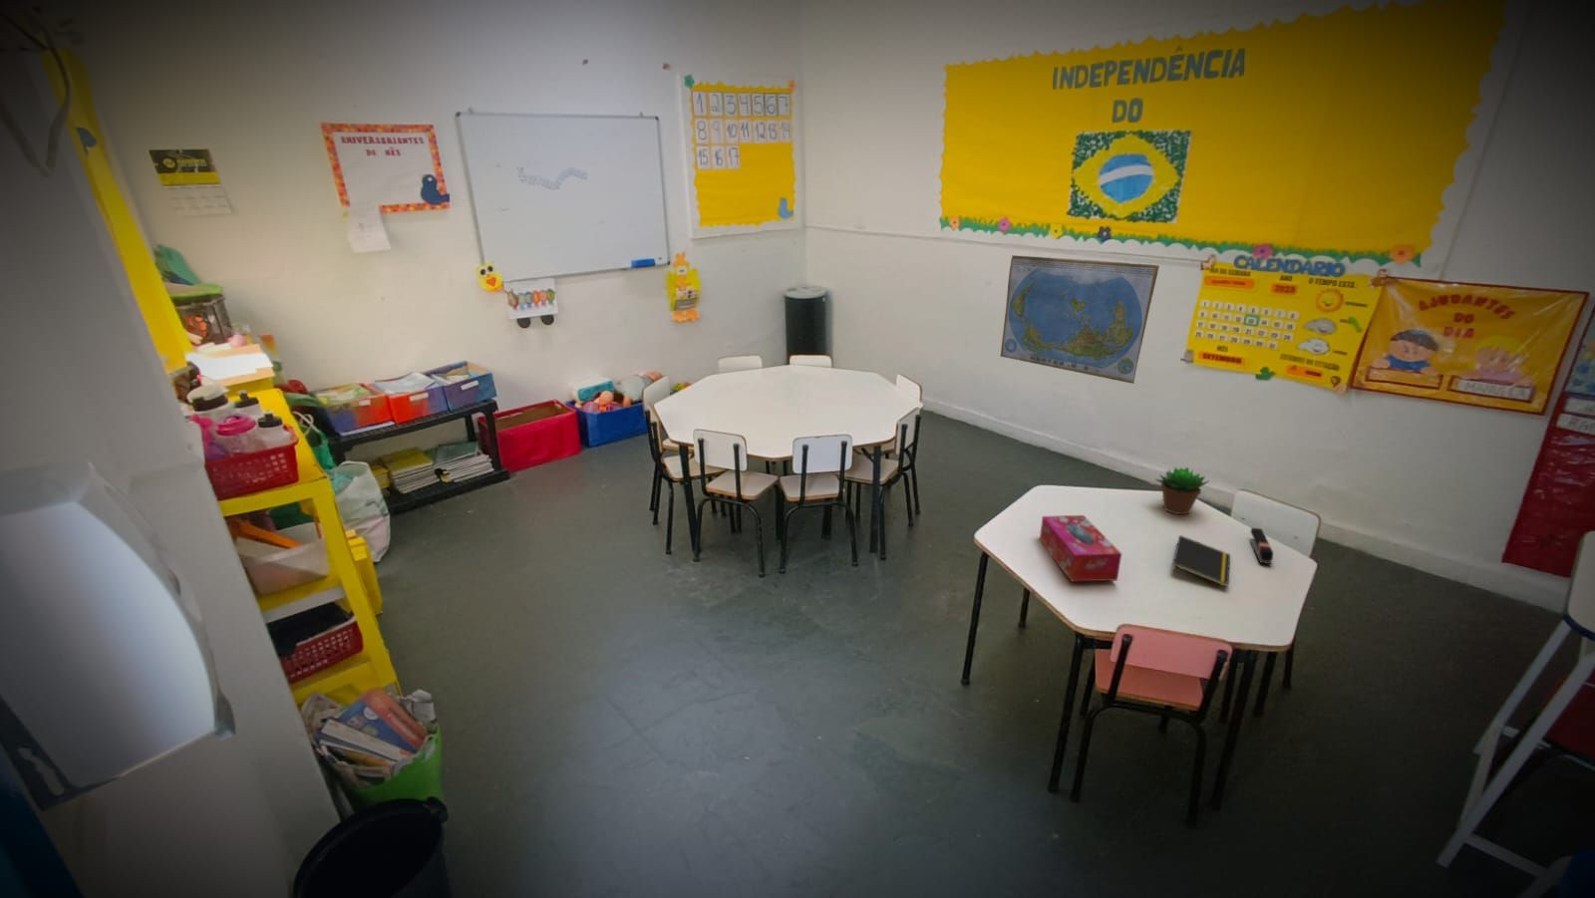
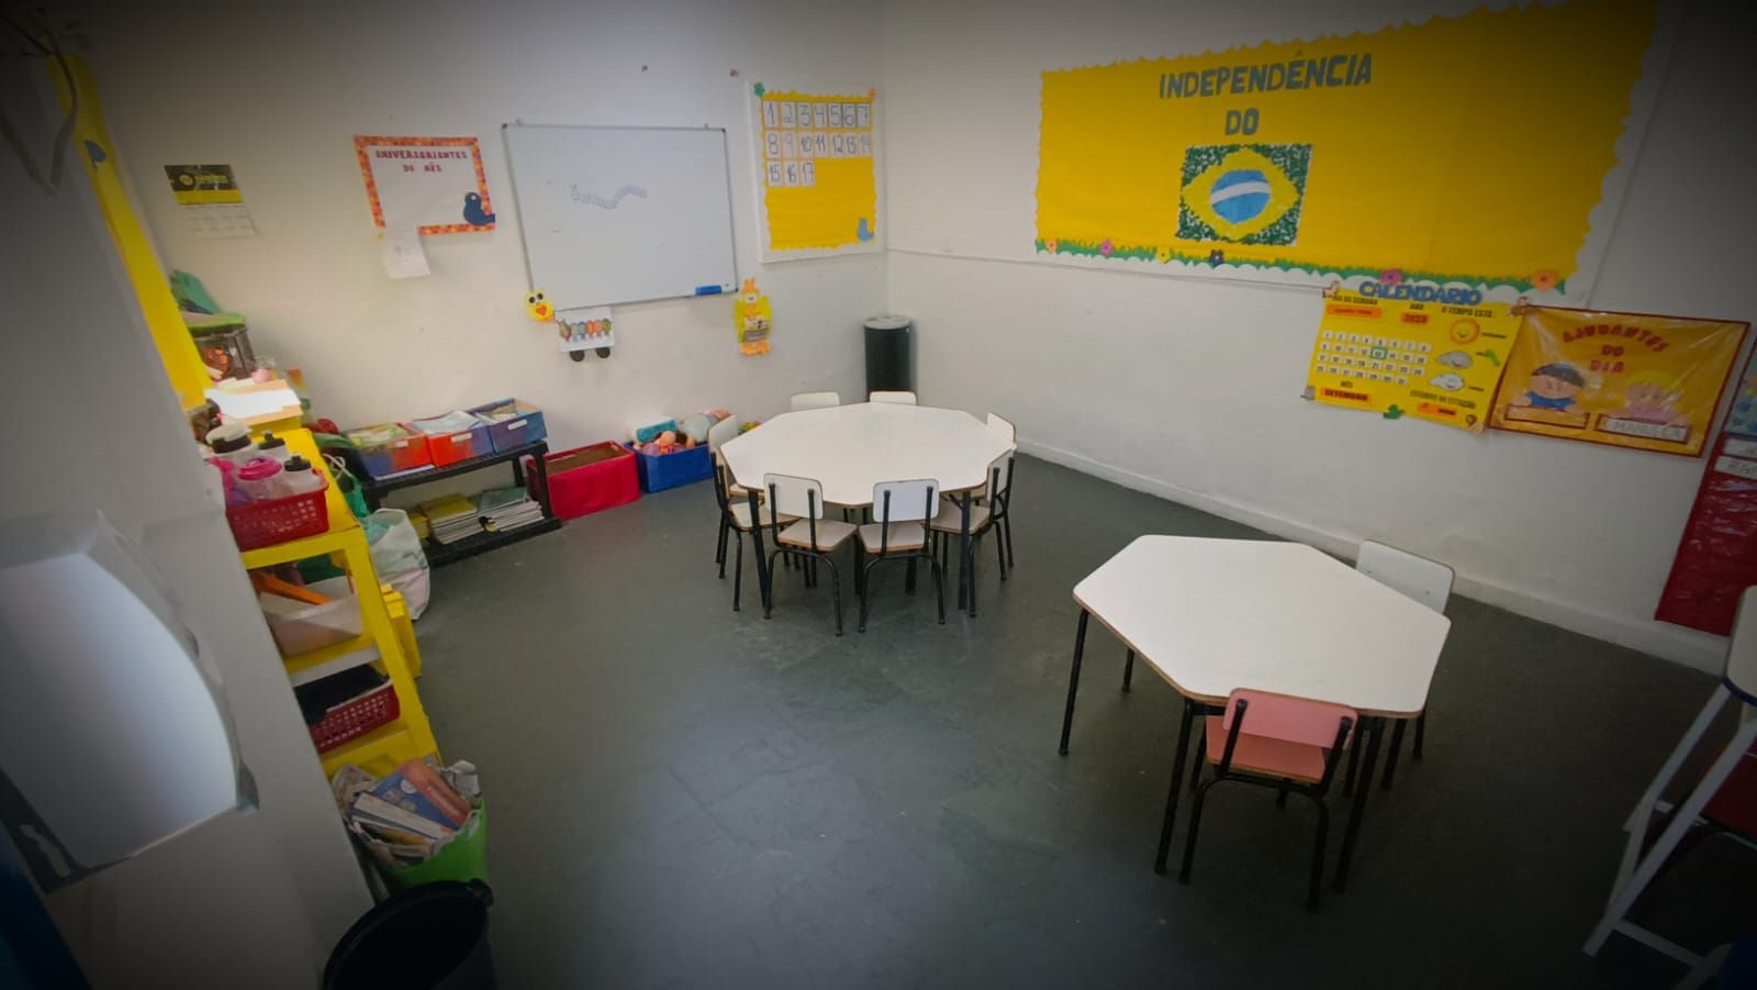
- succulent plant (1180, 490)
- world map (1070, 316)
- stapler (1261, 545)
- notepad (1202, 560)
- tissue box (1078, 546)
